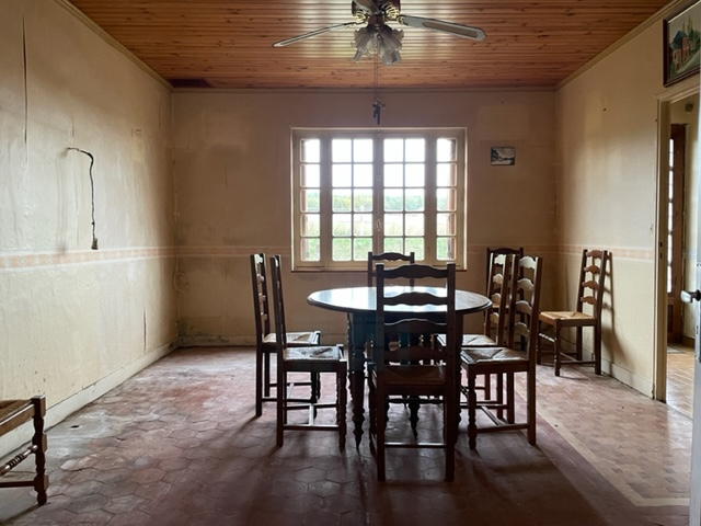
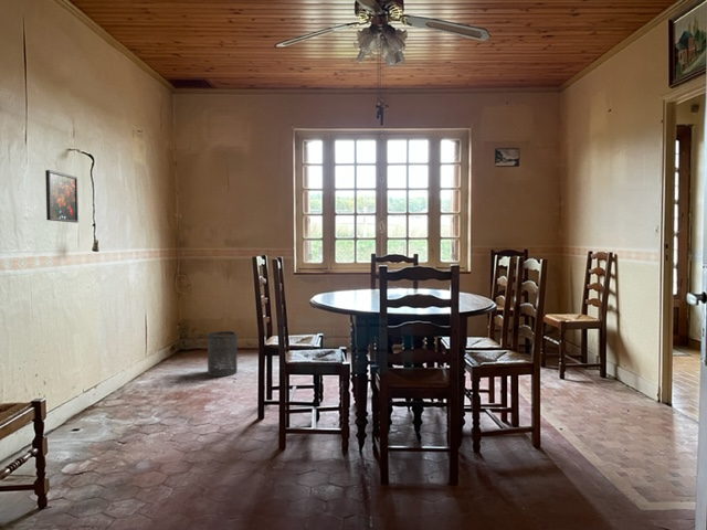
+ trash can (222, 353)
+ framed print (62, 198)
